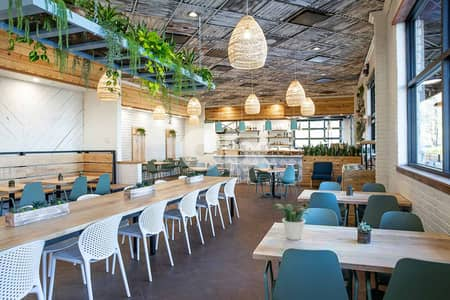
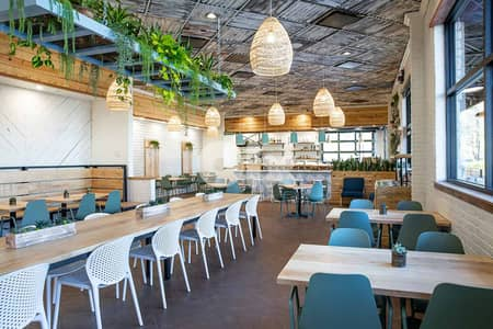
- potted plant (290, 221)
